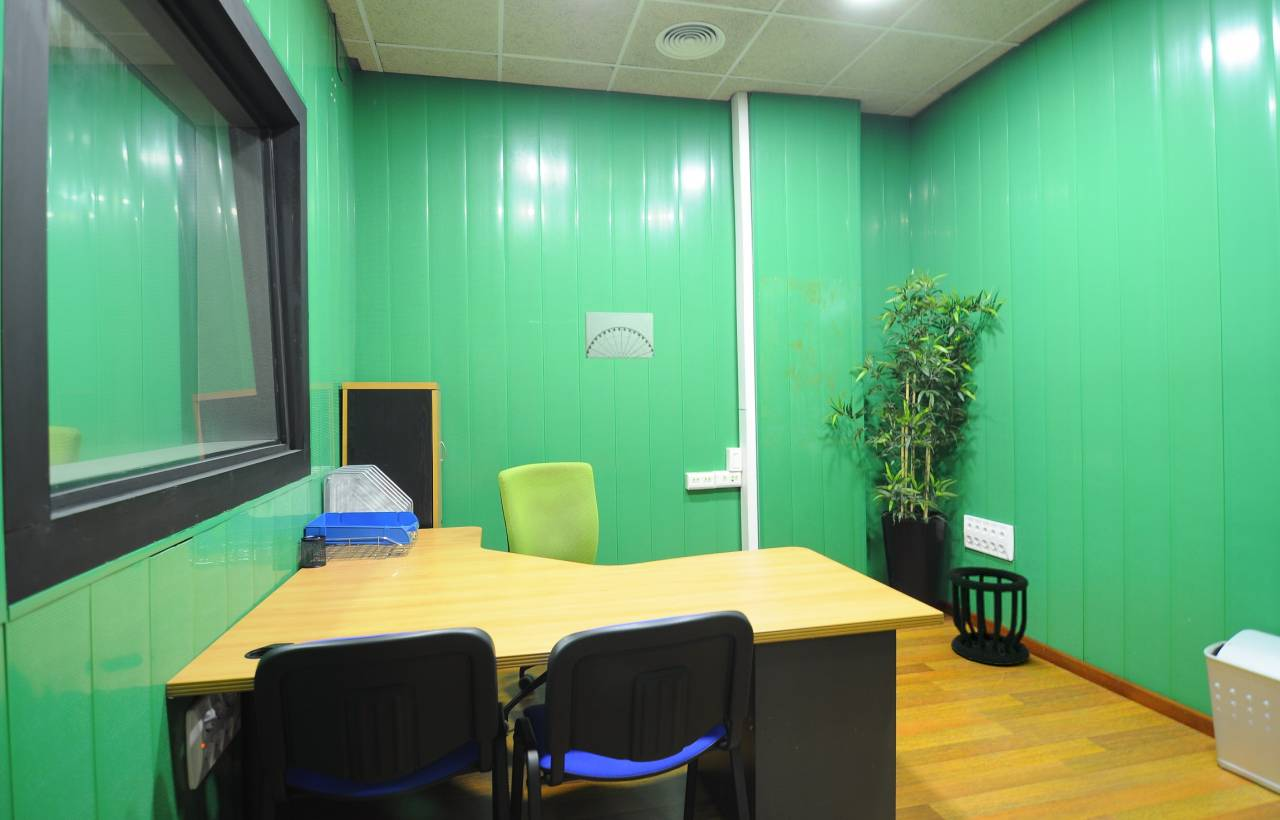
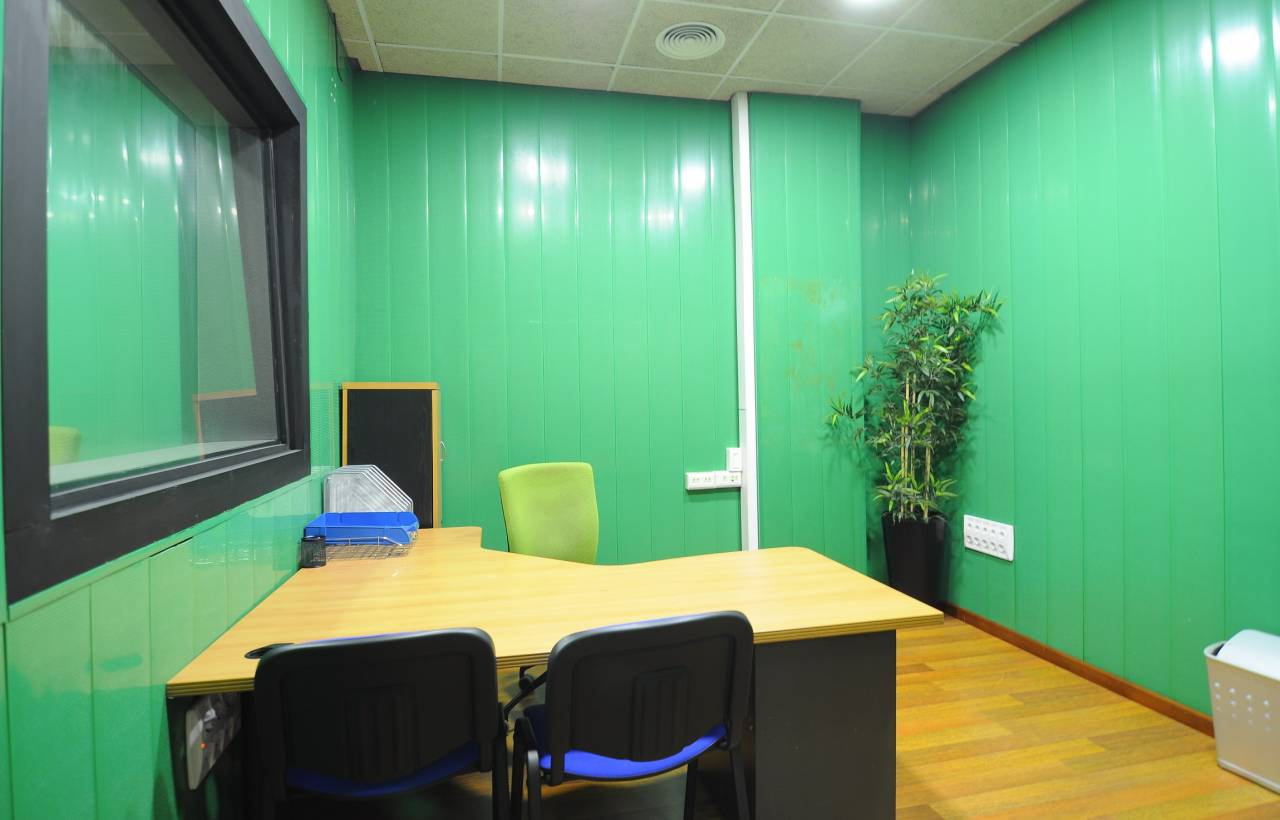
- wastebasket (984, 613)
- wall art (619, 335)
